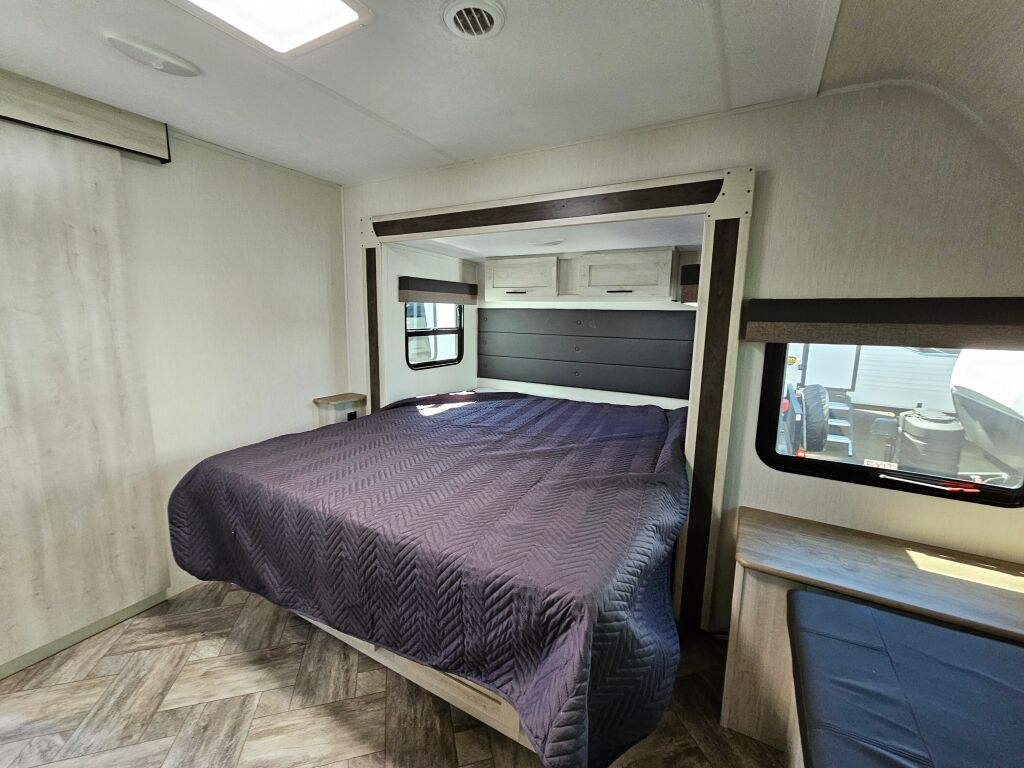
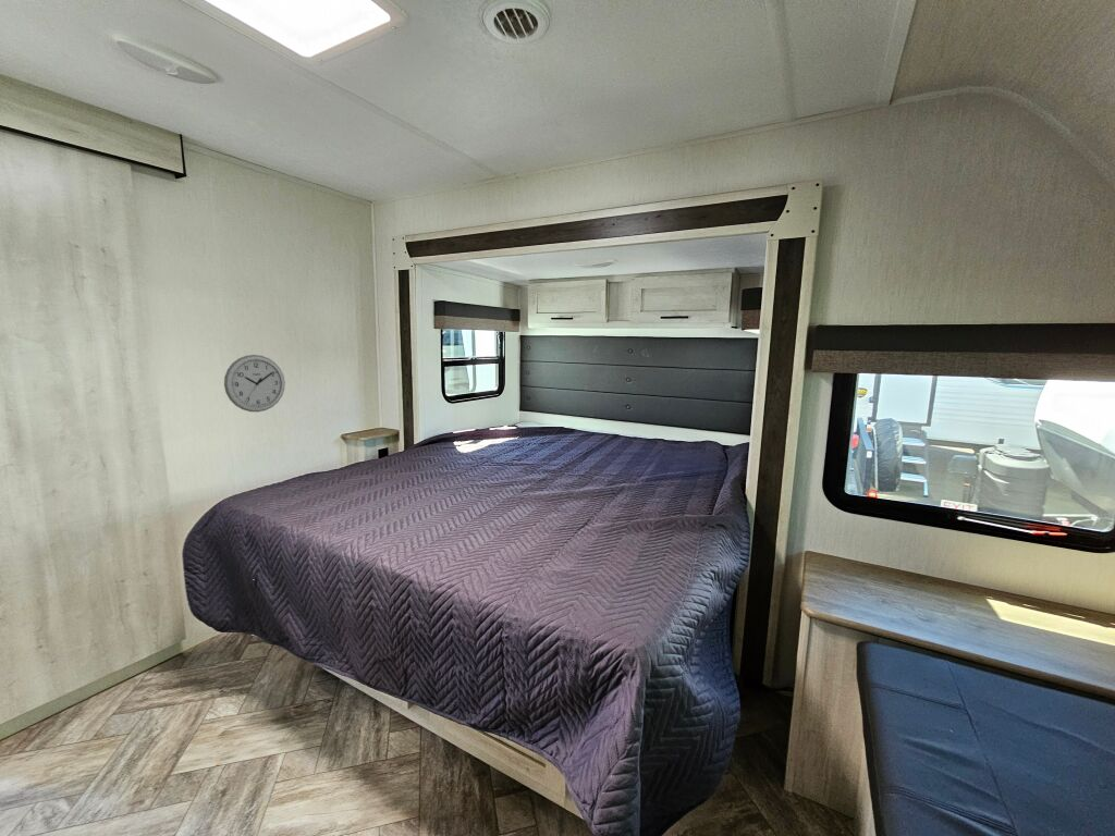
+ wall clock (256, 383)
